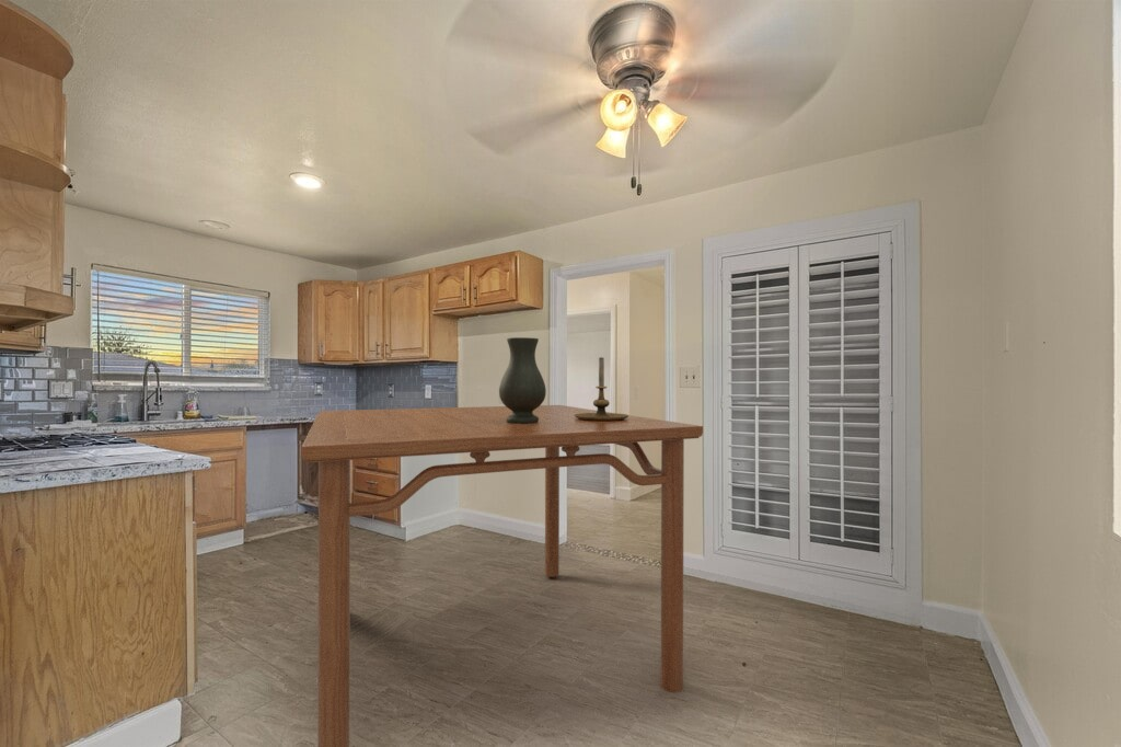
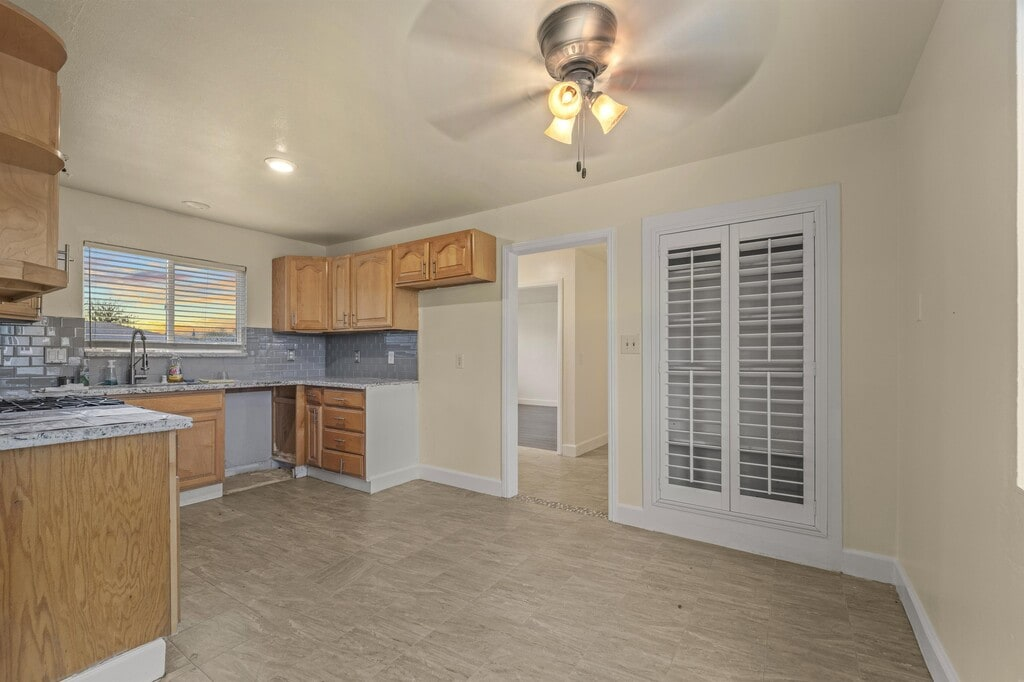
- vase (522, 379)
- dining table (476, 473)
- candle holder (601, 387)
